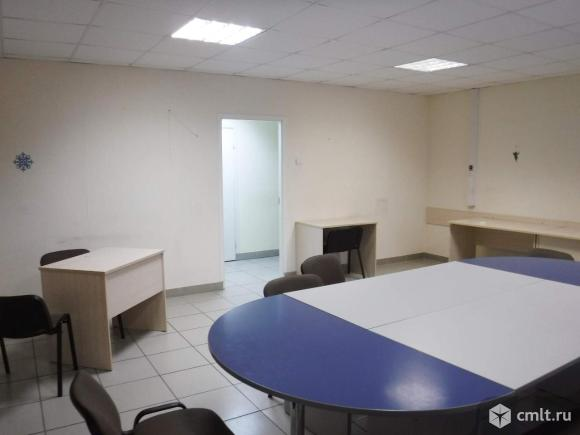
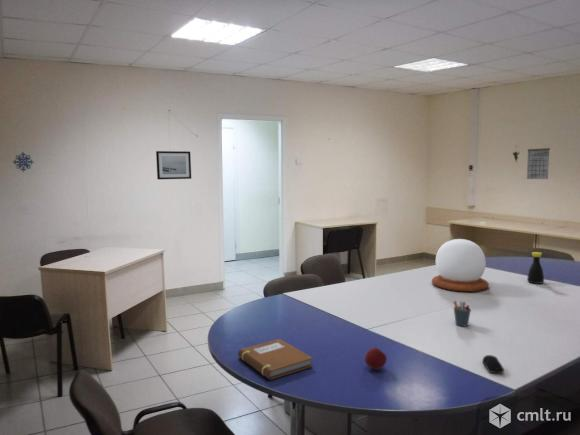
+ notebook (273, 357)
+ calendar (538, 160)
+ computer mouse (492, 362)
+ snow globe (460, 262)
+ wall art (174, 165)
+ pen holder (461, 312)
+ bottle (536, 267)
+ apple (375, 358)
